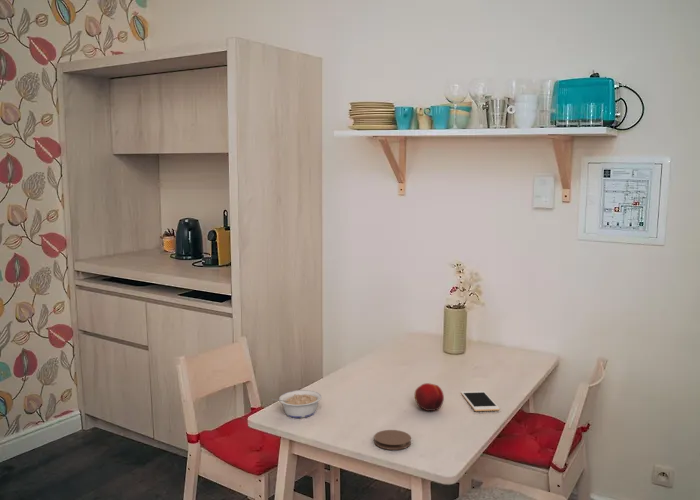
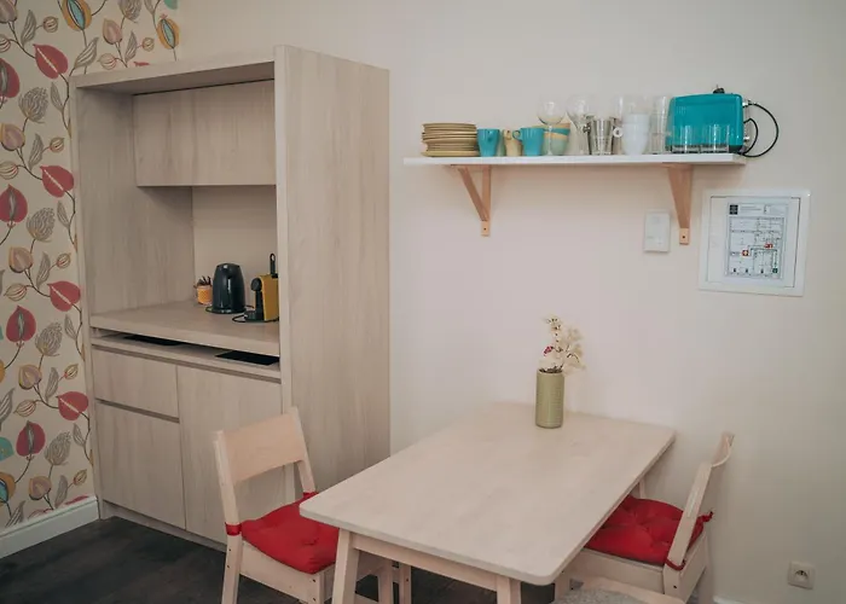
- cell phone (479, 400)
- fruit (428, 396)
- coaster (392, 439)
- legume (299, 404)
